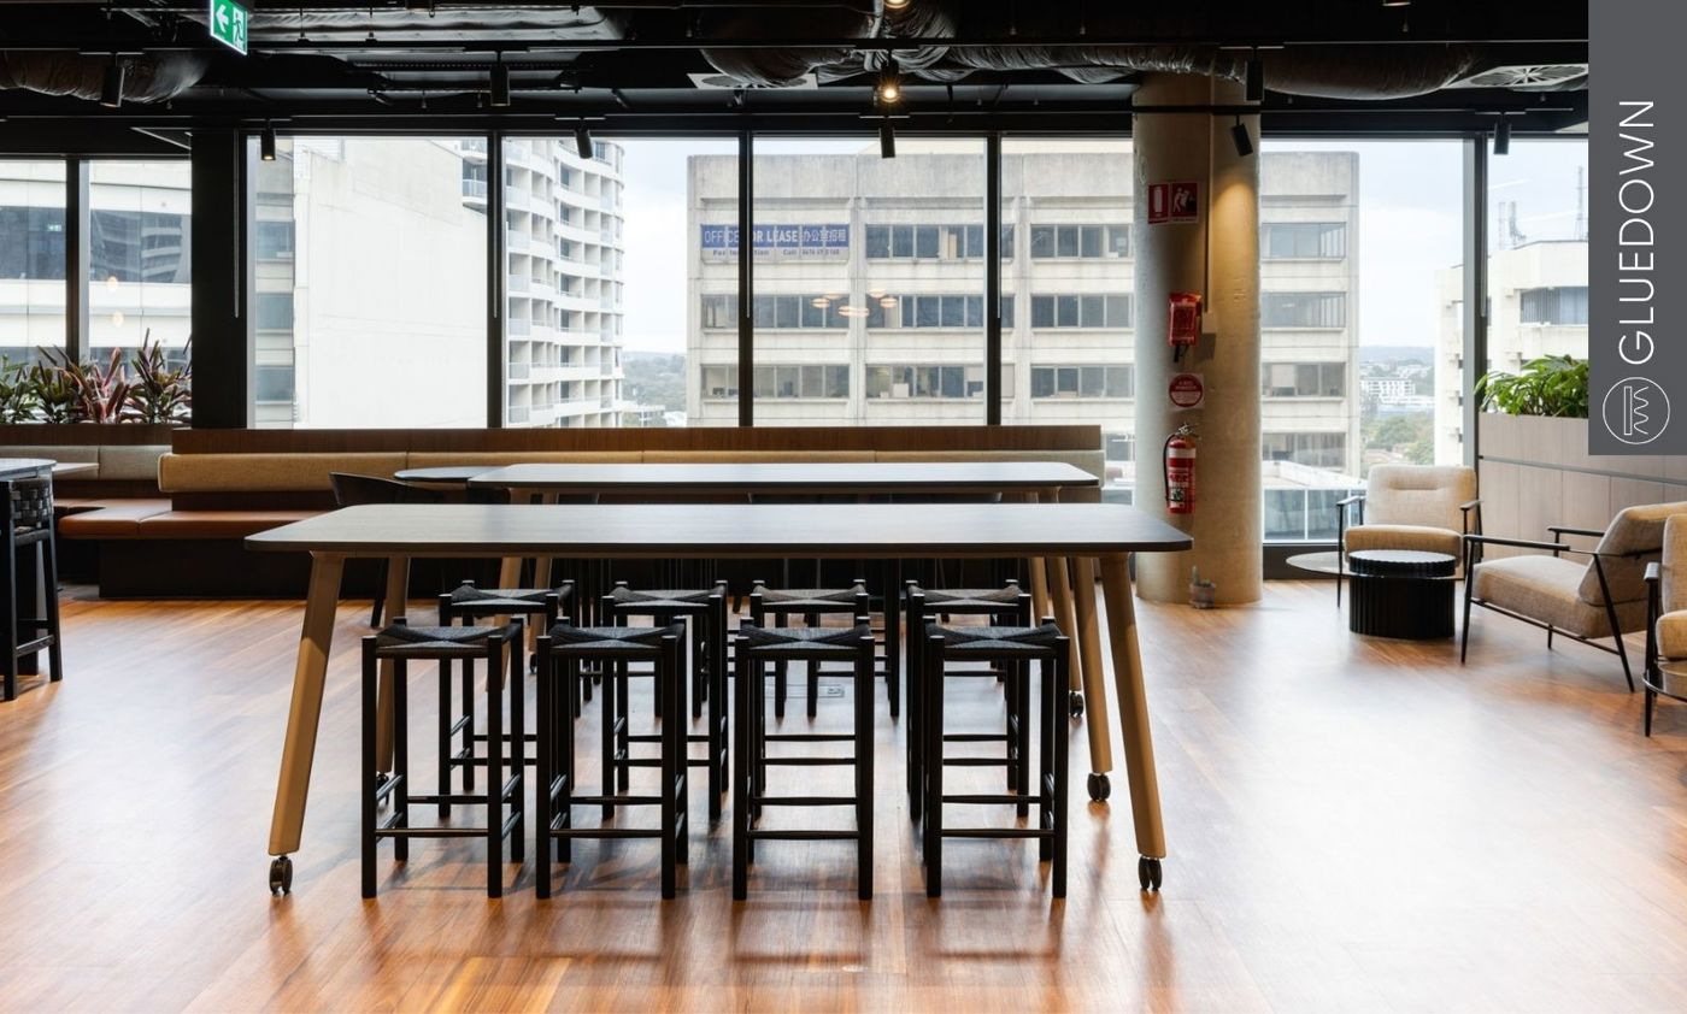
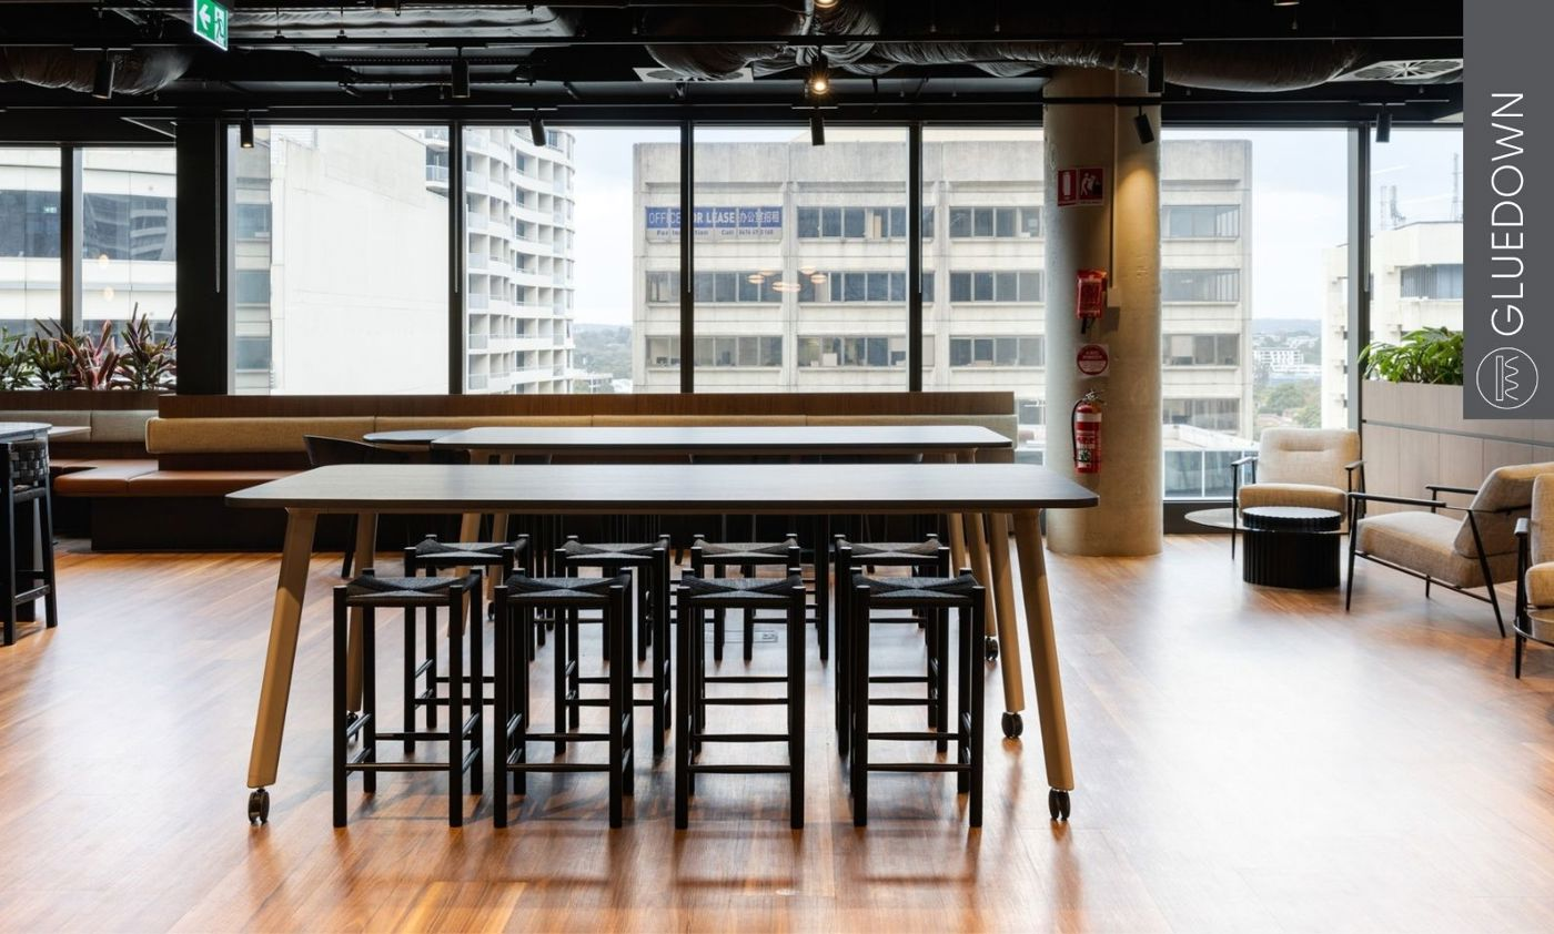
- potted plant (1203, 586)
